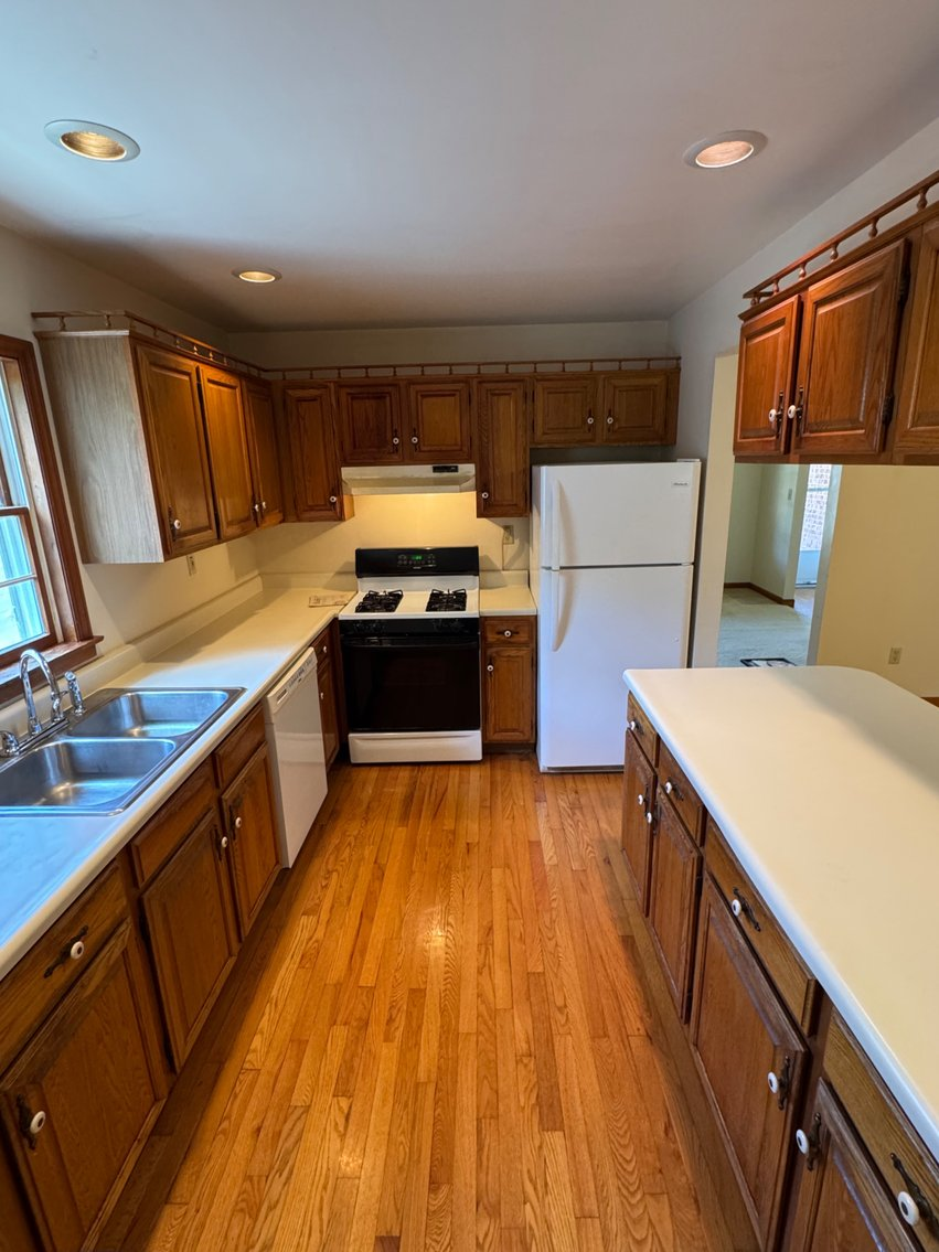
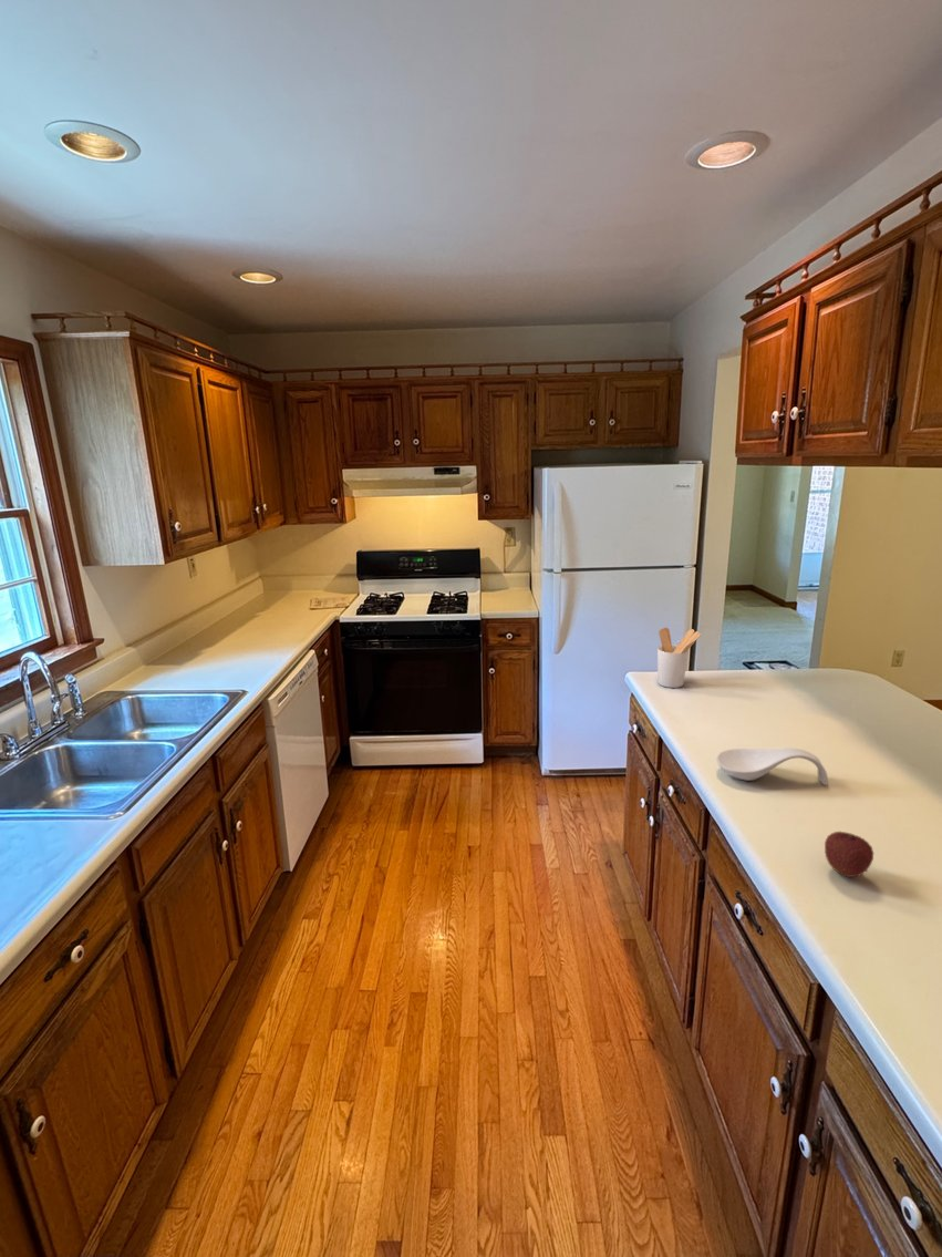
+ spoon rest (770, 762)
+ utensil holder (679, 657)
+ fruit (848, 854)
